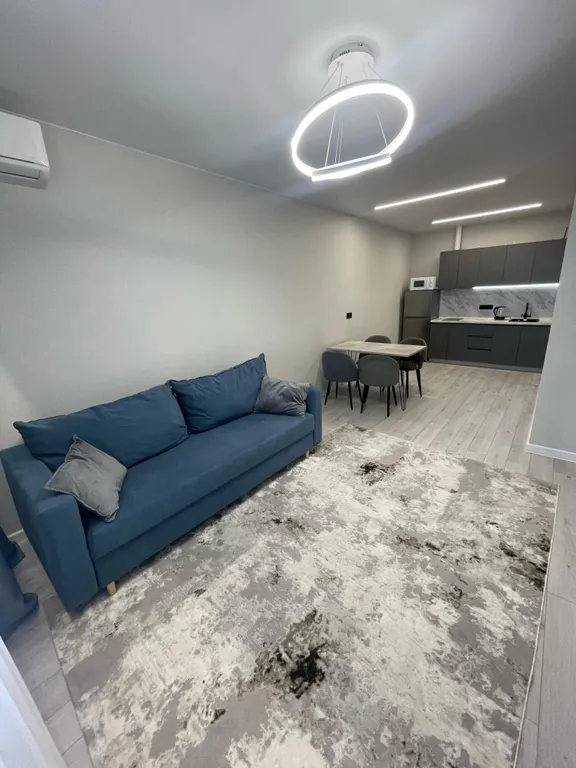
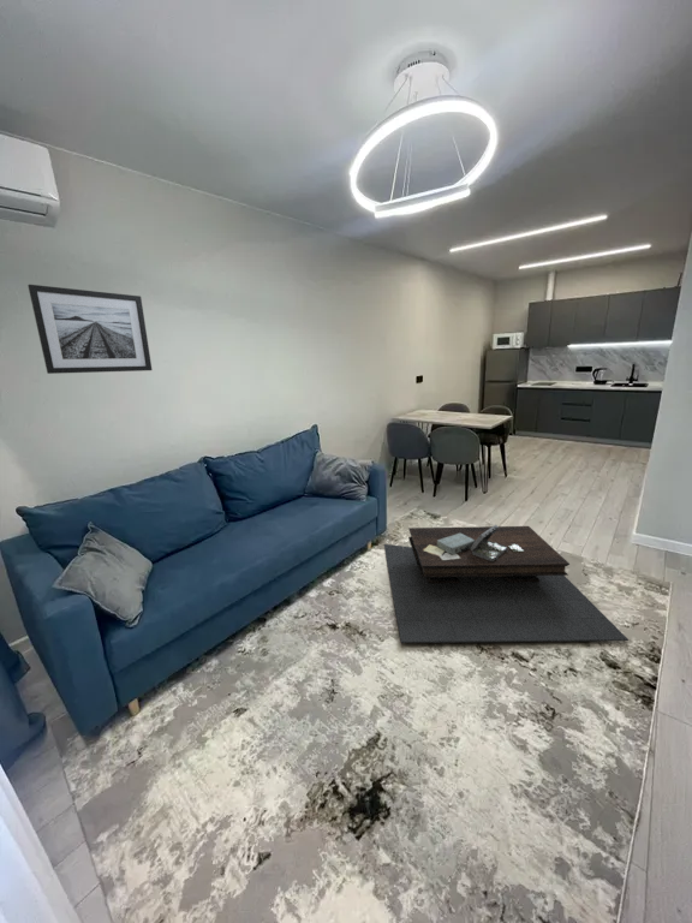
+ wall art (96, 332)
+ coffee table (479, 553)
